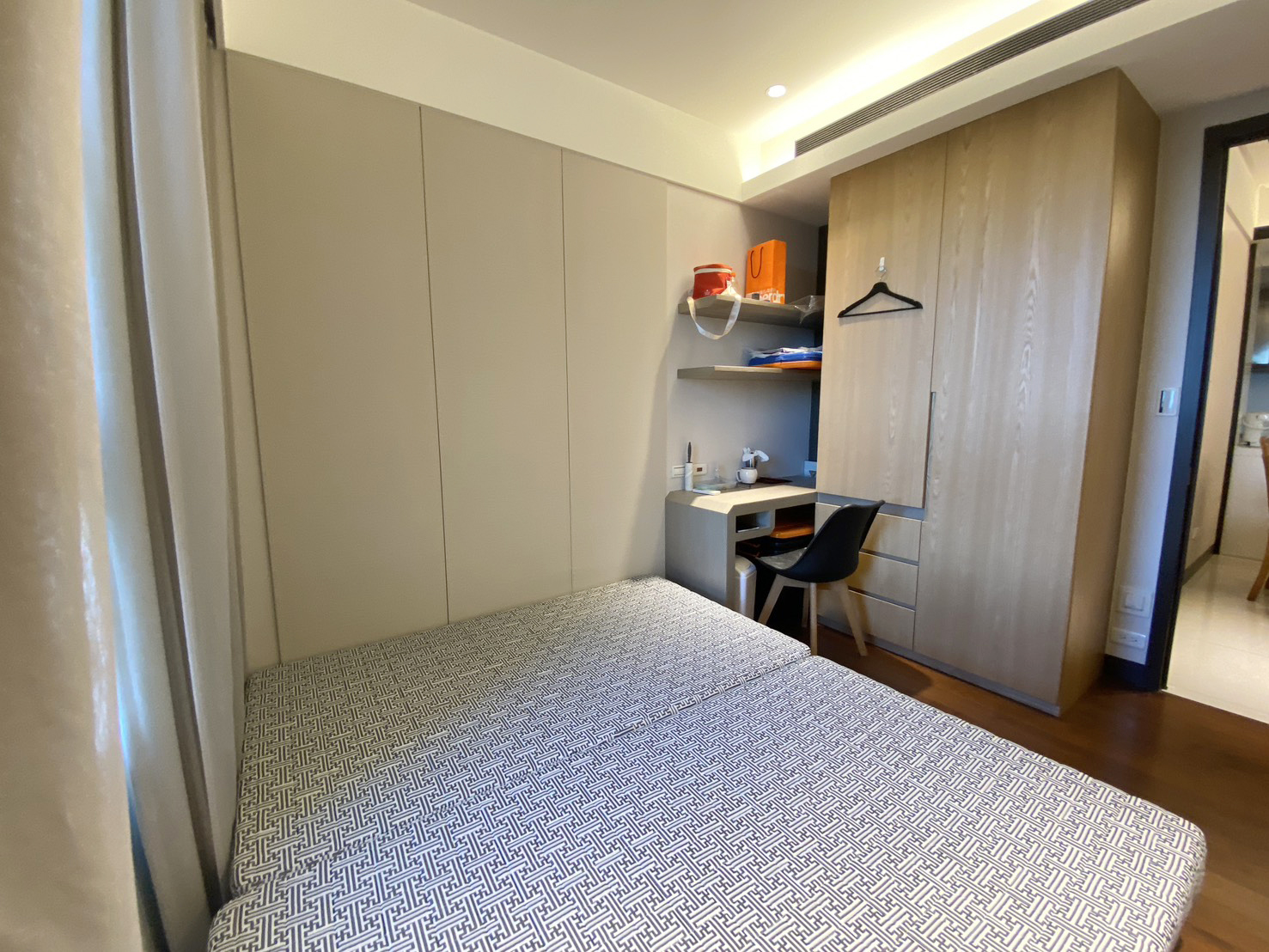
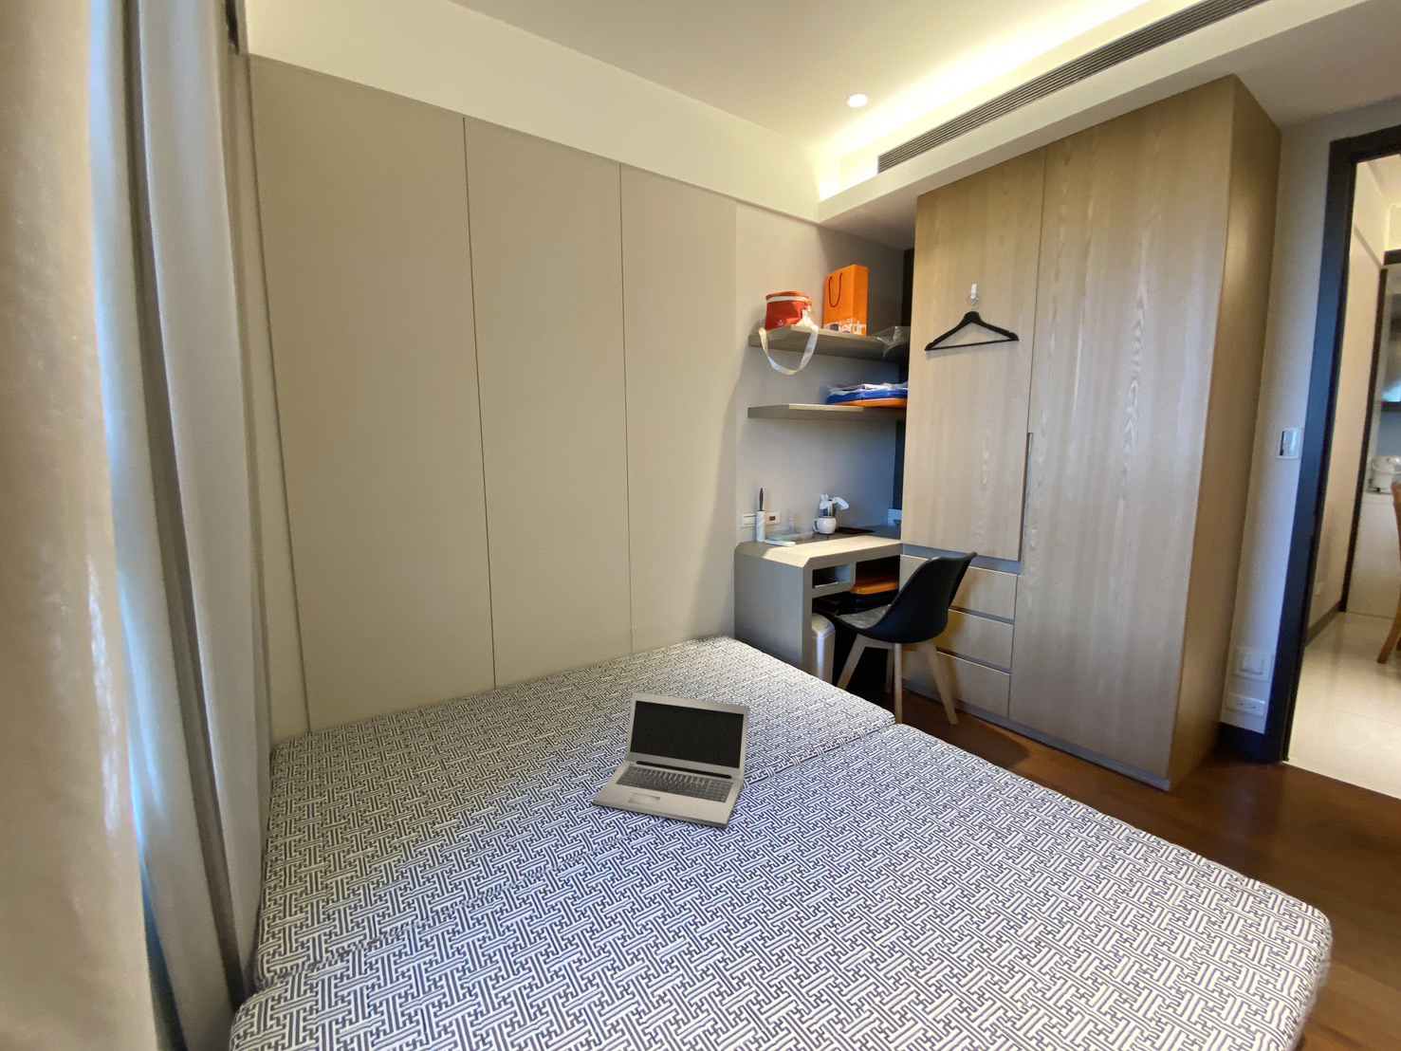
+ laptop (675, 752)
